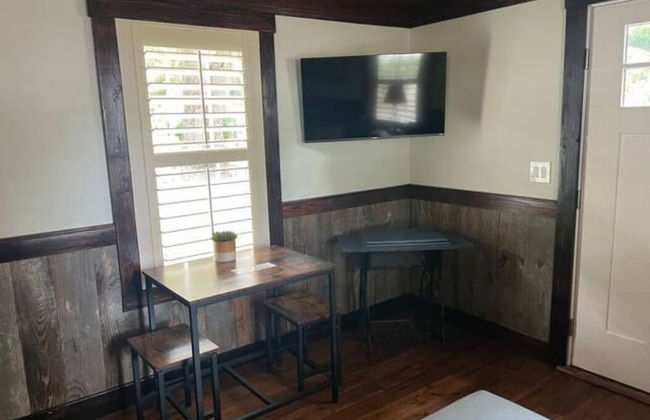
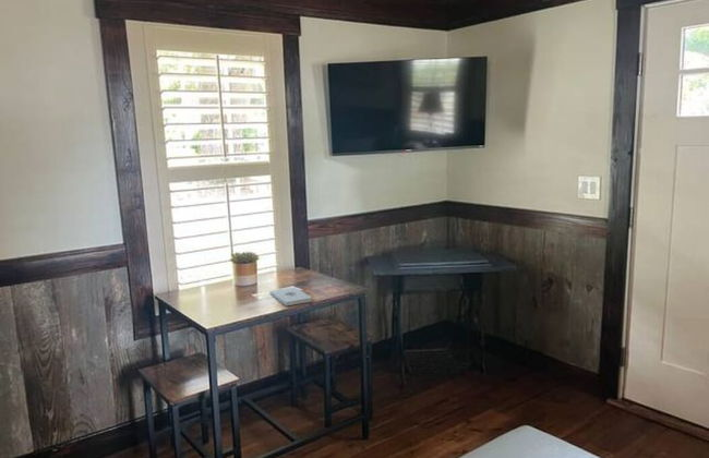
+ notepad (290, 296)
